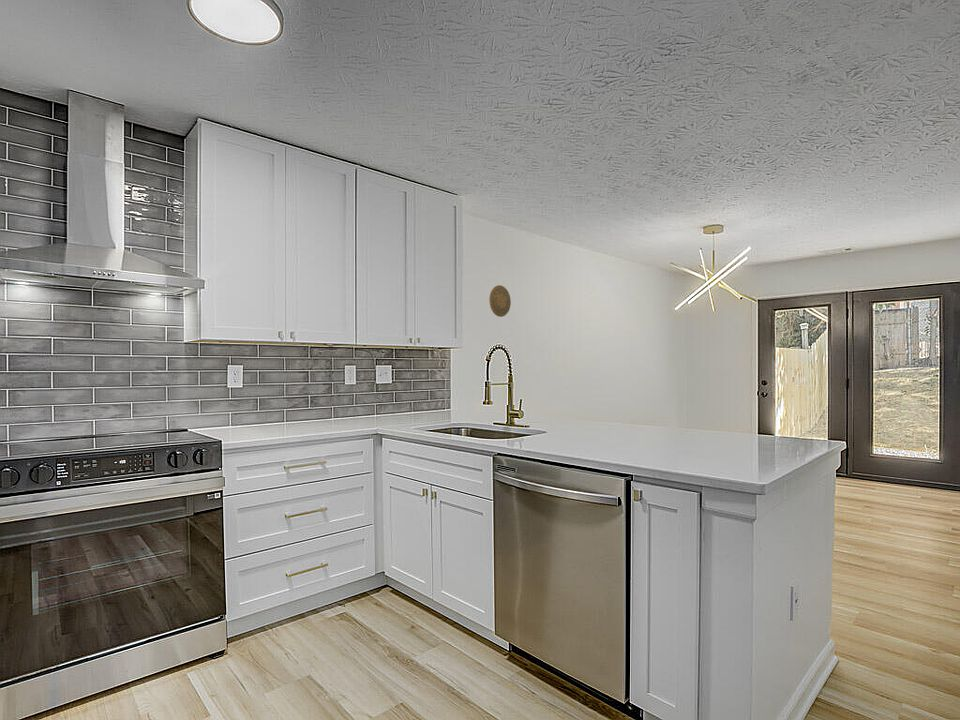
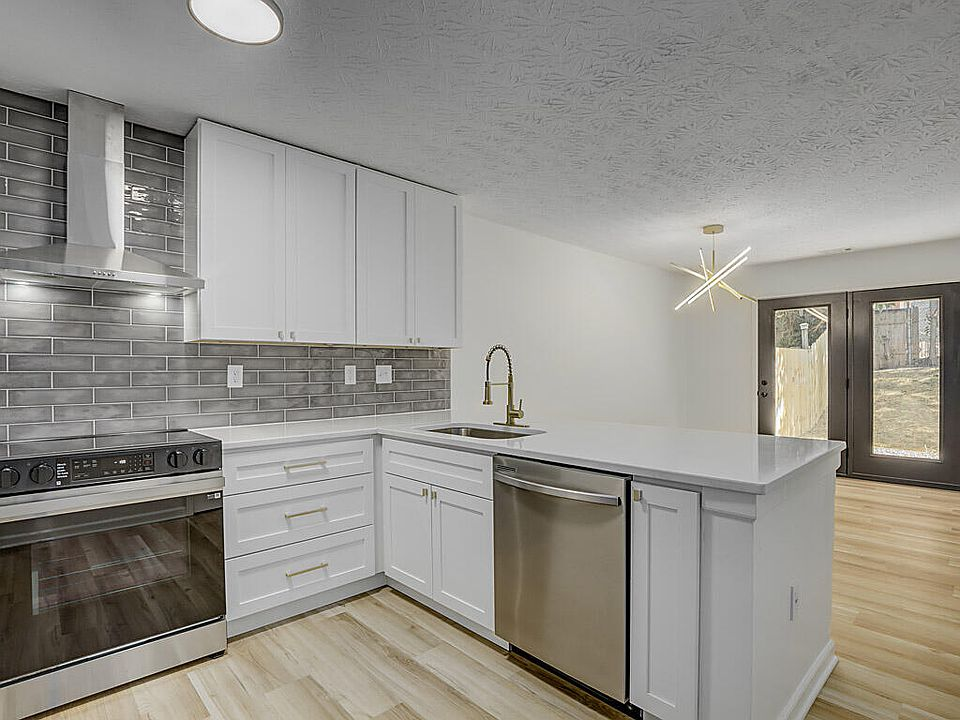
- decorative plate (501, 300)
